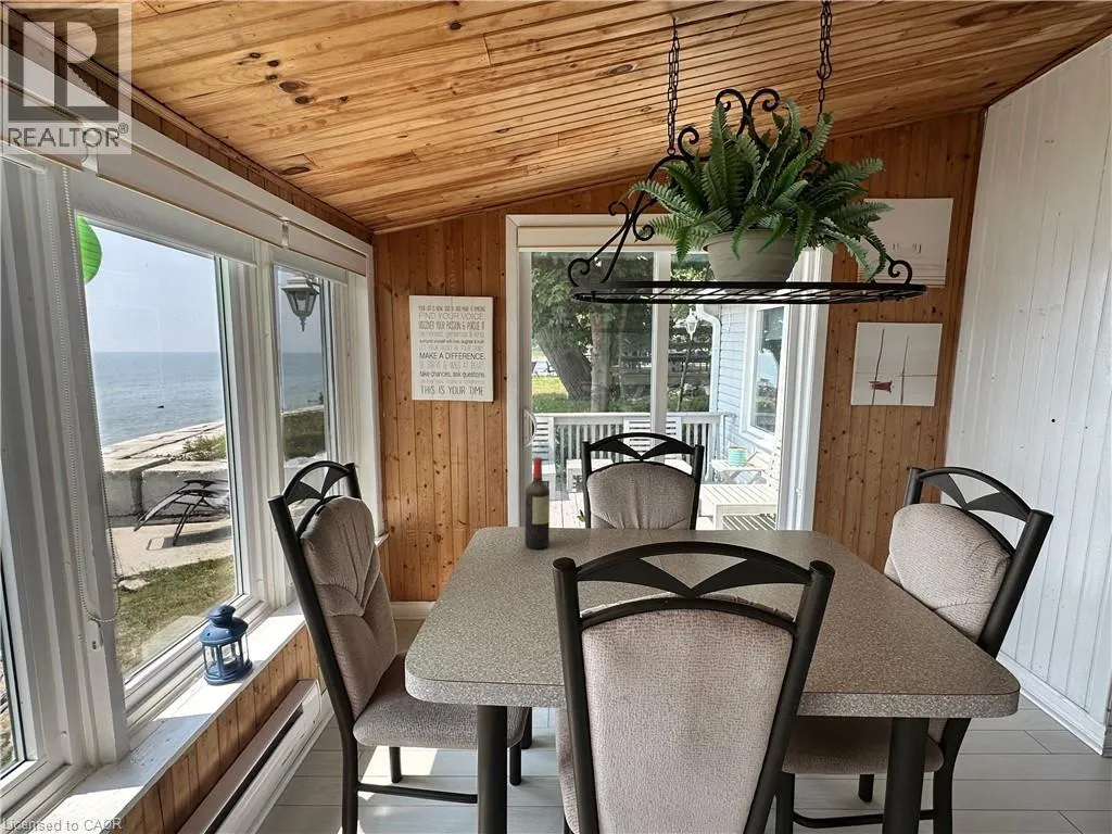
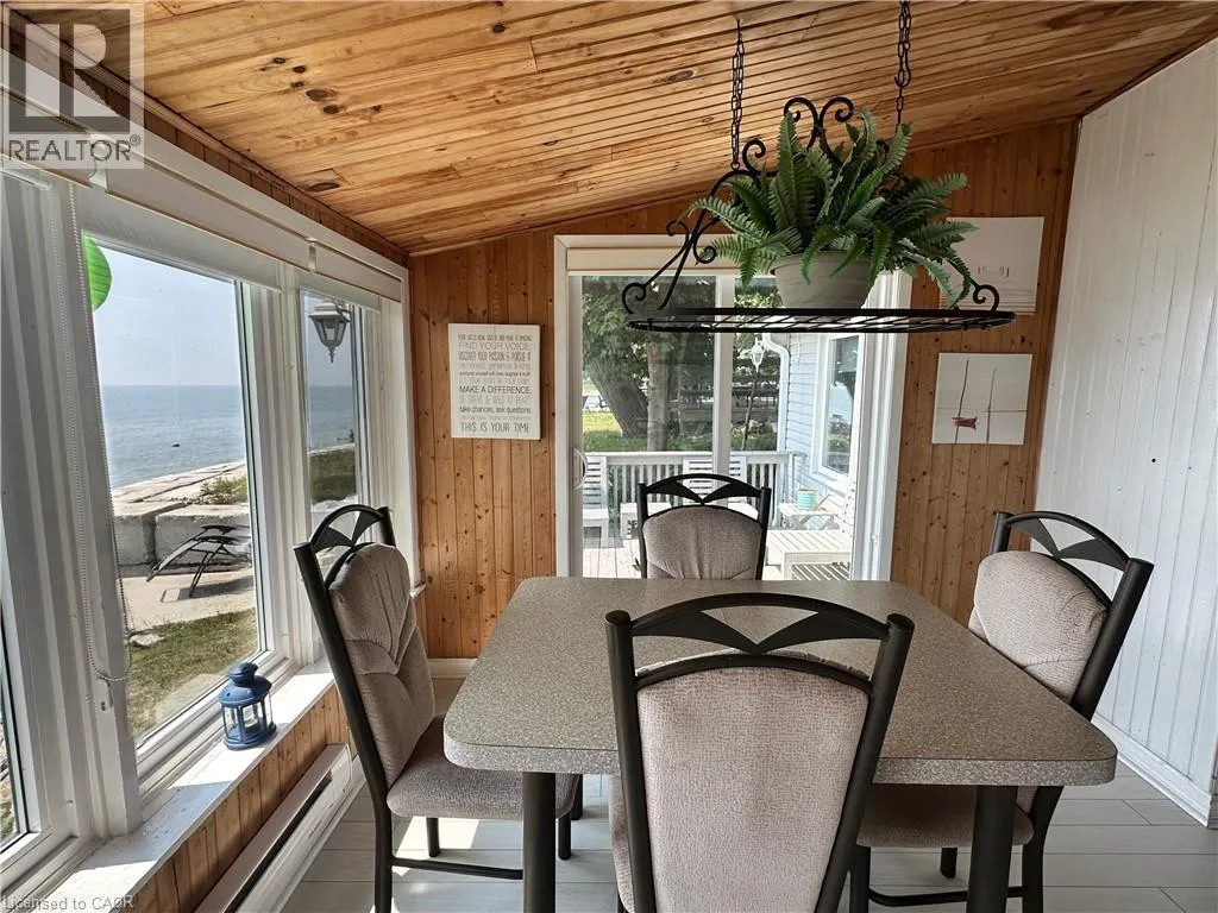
- wine bottle (536, 502)
